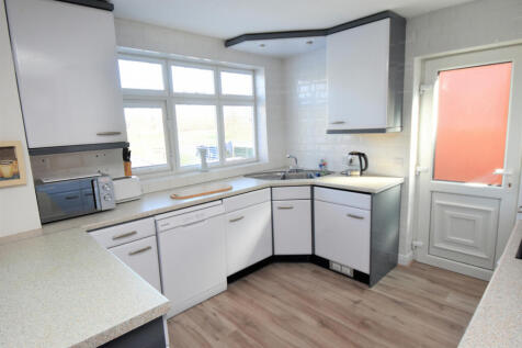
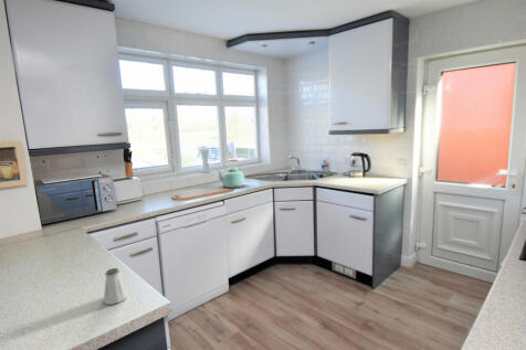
+ saltshaker (114, 284)
+ kettle (230, 172)
